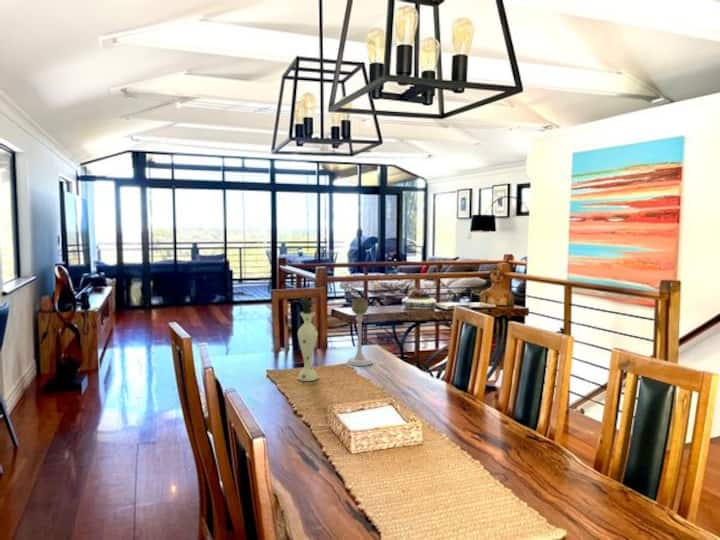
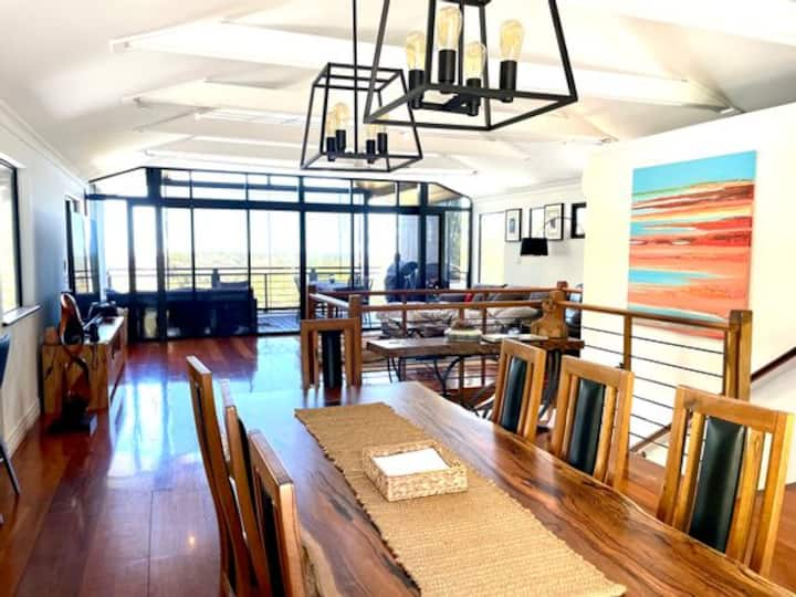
- vase (308, 337)
- candle holder (359, 331)
